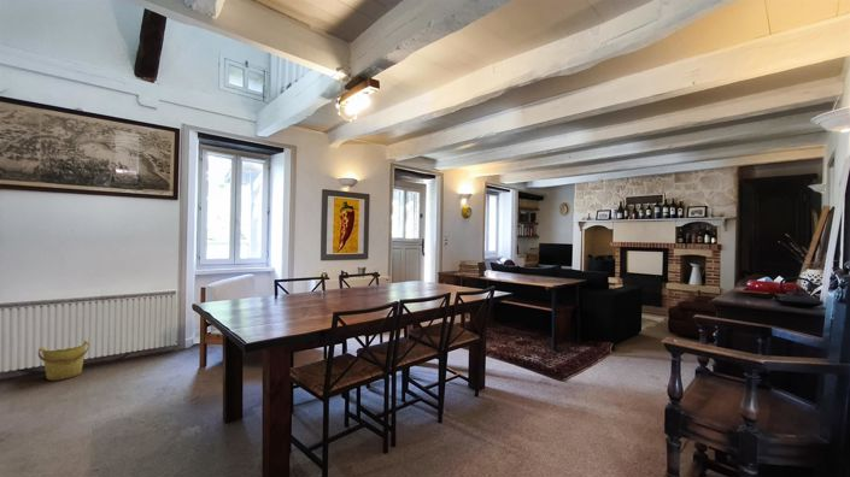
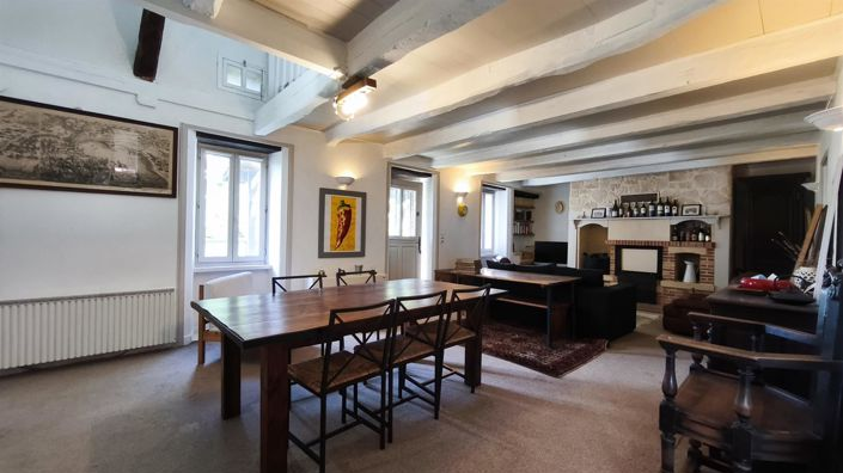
- bucket (64, 360)
